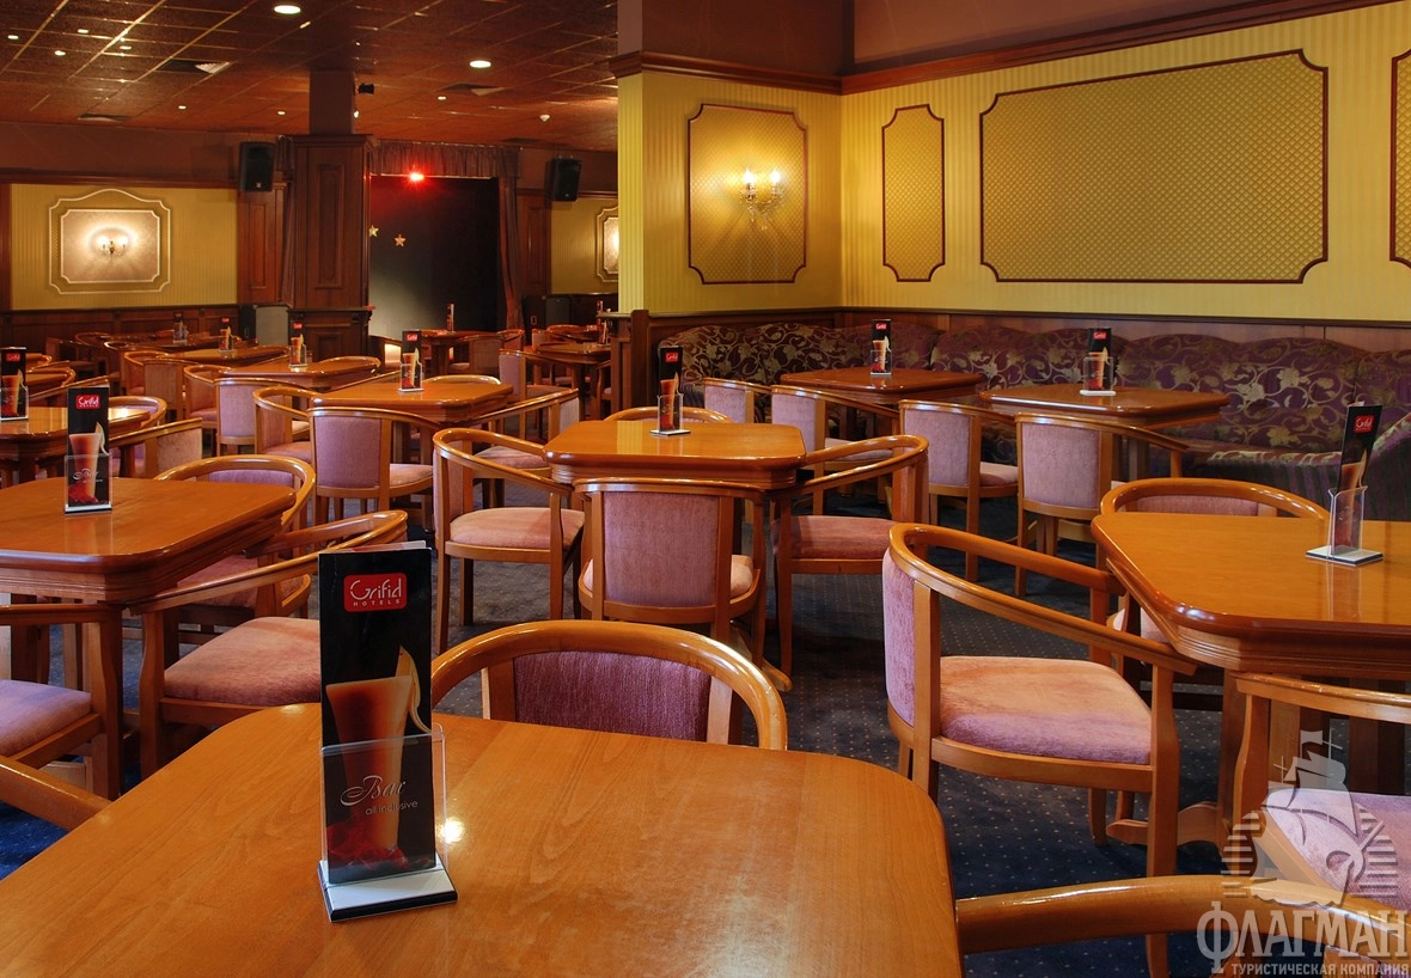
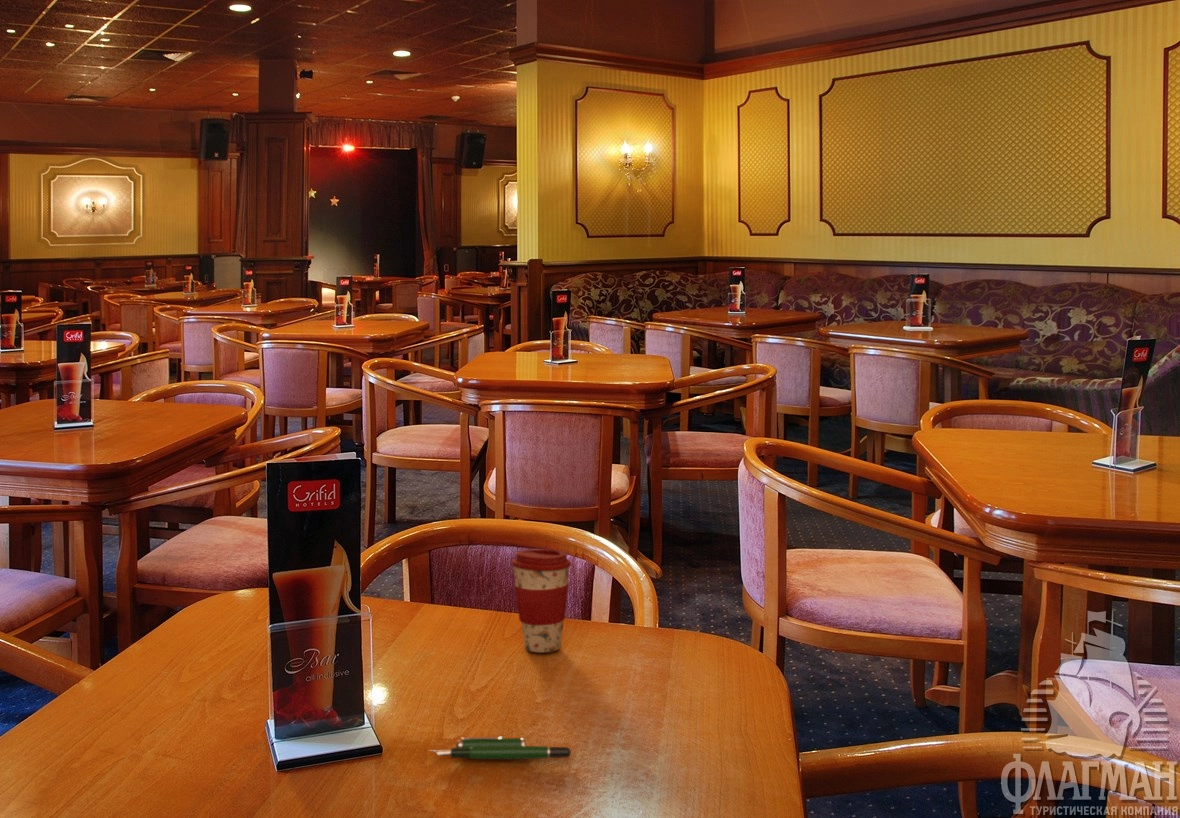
+ coffee cup (541, 600)
+ pen (500, 747)
